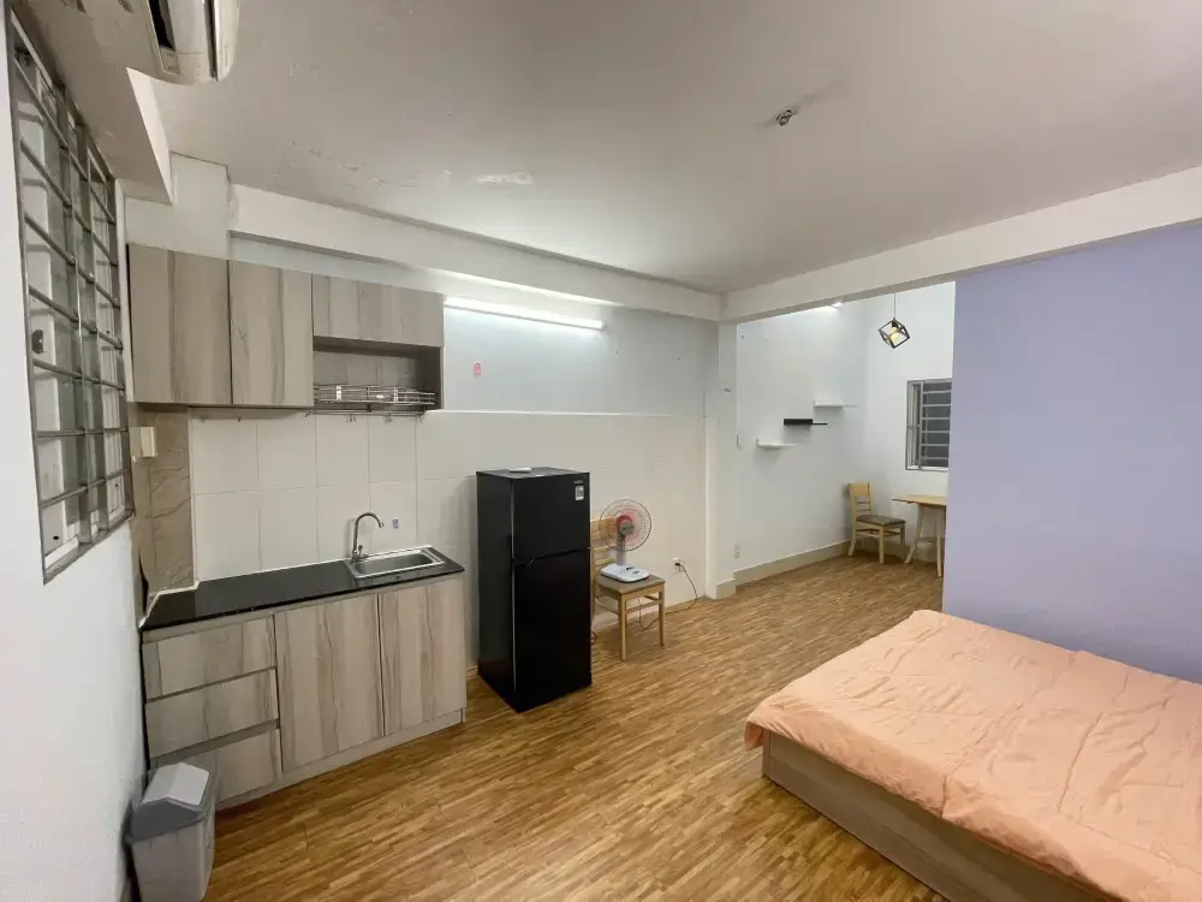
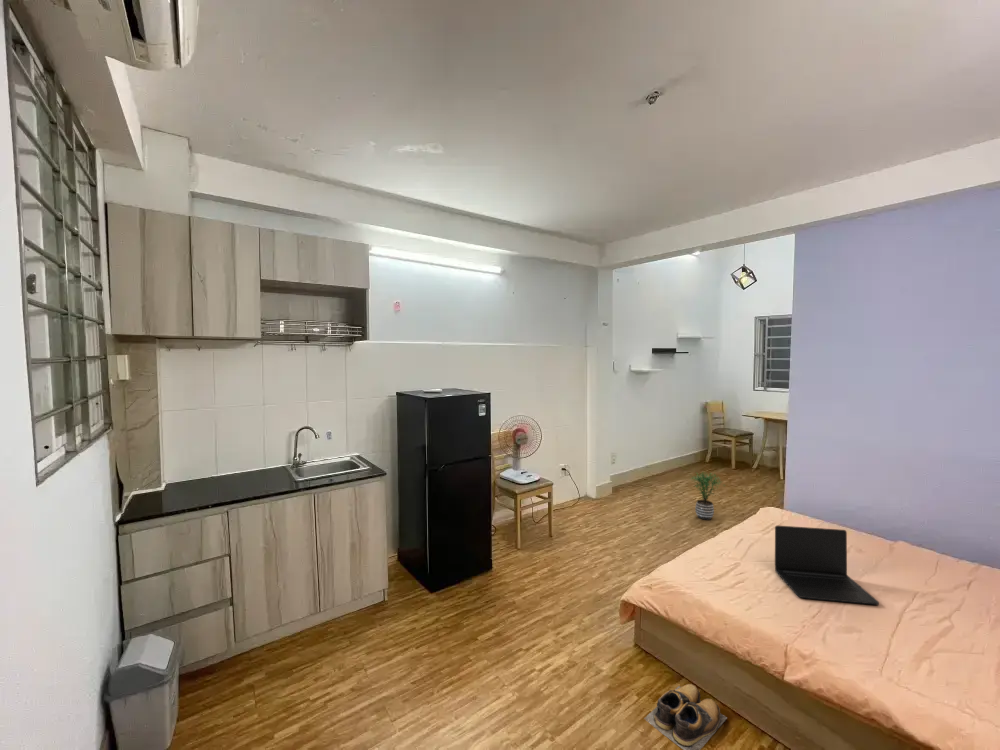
+ laptop (823, 562)
+ shoes (685, 707)
+ potted plant (705, 495)
